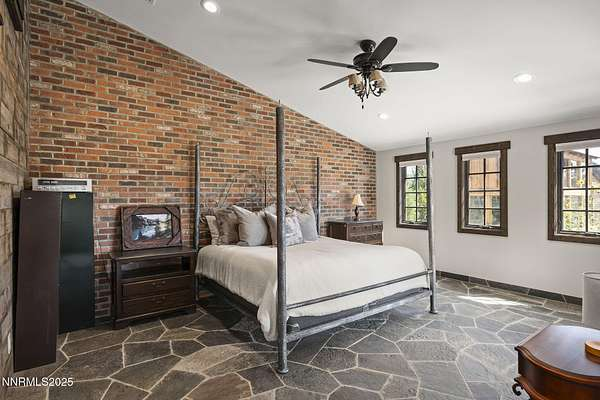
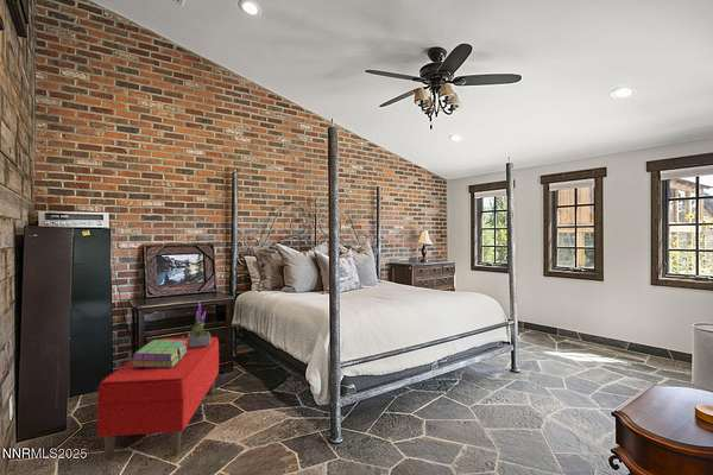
+ stack of books (160, 353)
+ bench (169, 387)
+ potted plant (198, 323)
